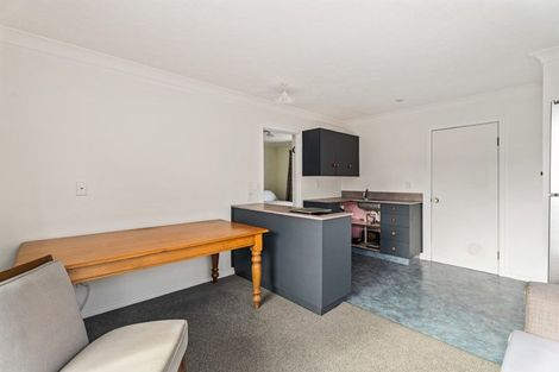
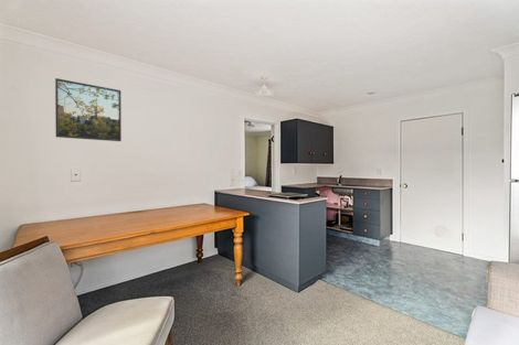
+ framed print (91, 111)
